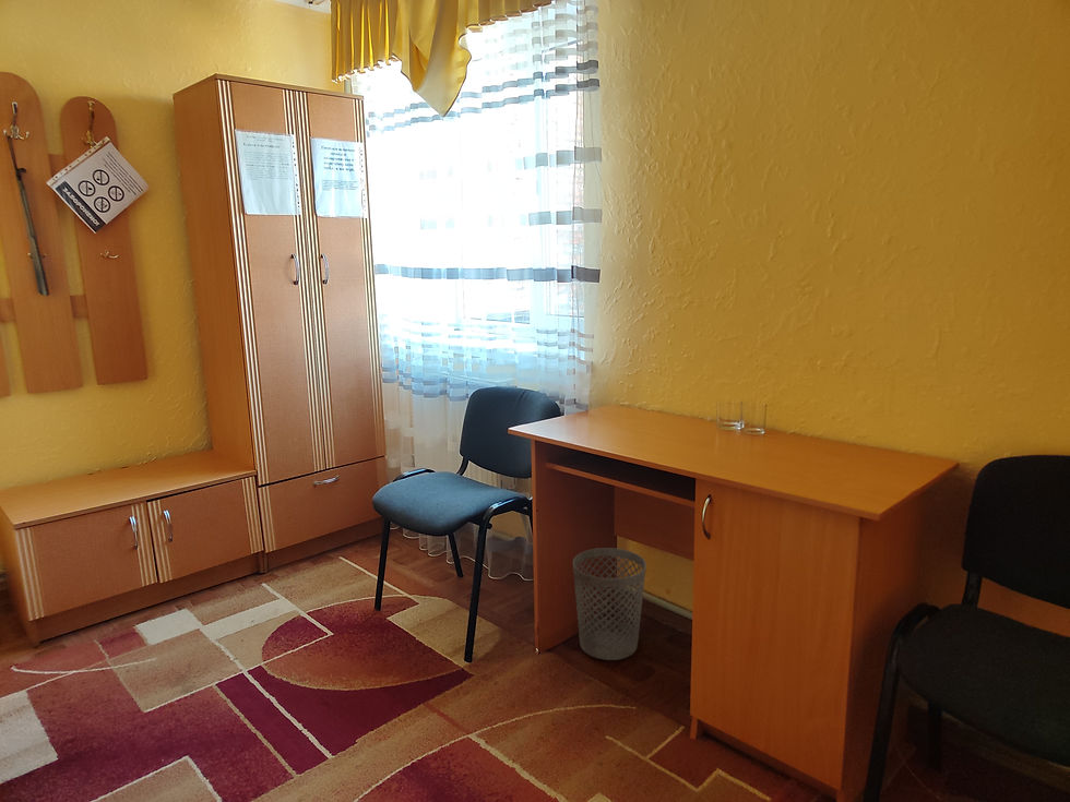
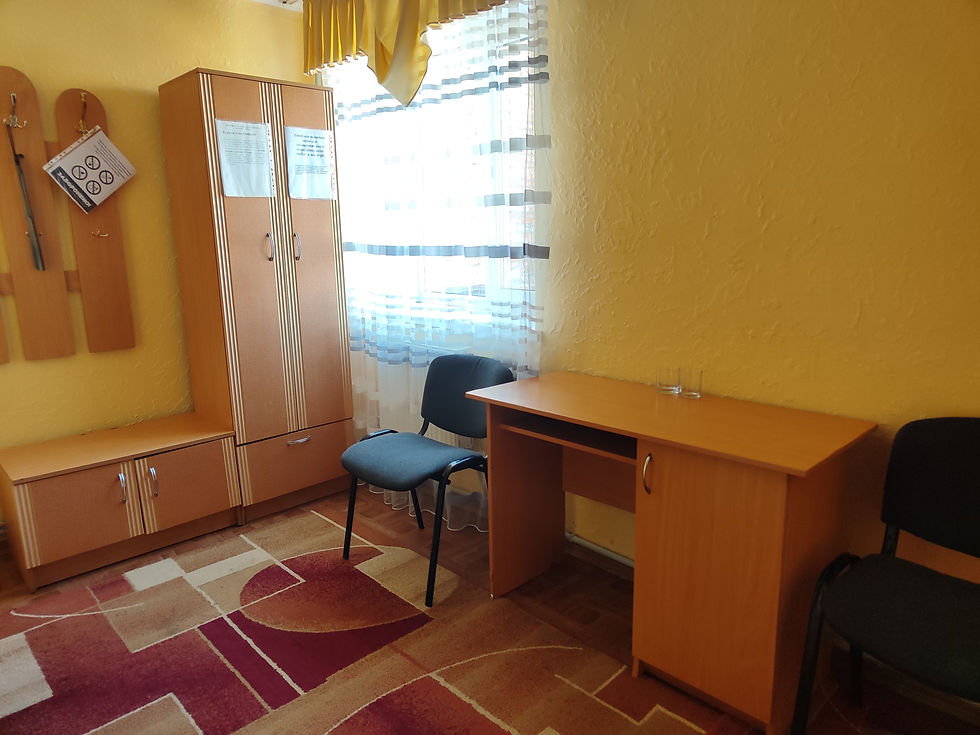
- wastebasket (609, 605)
